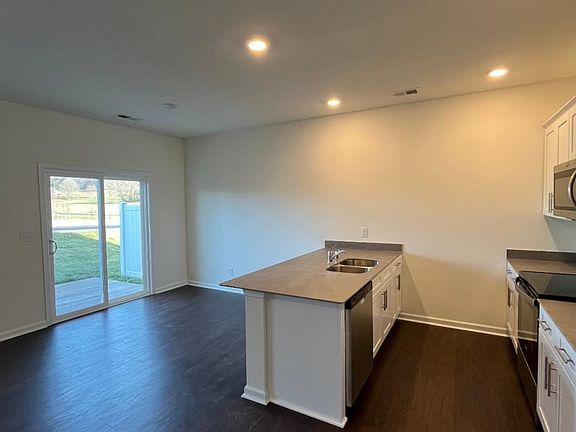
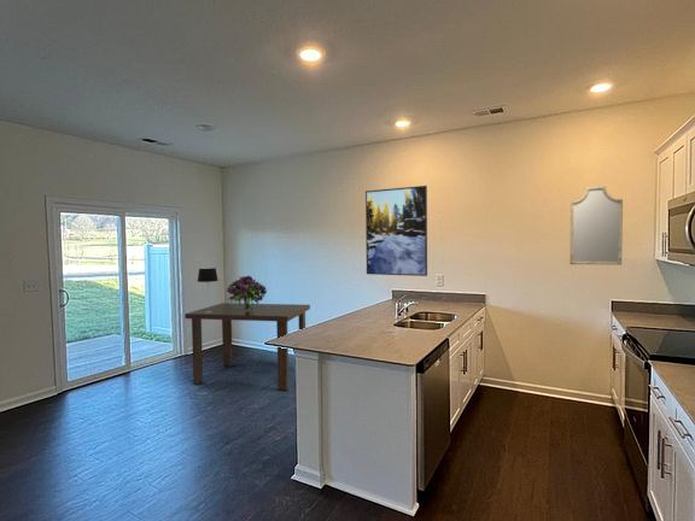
+ table lamp (208, 289)
+ home mirror (595, 226)
+ dining table (230, 343)
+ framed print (395, 232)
+ bouquet (247, 292)
